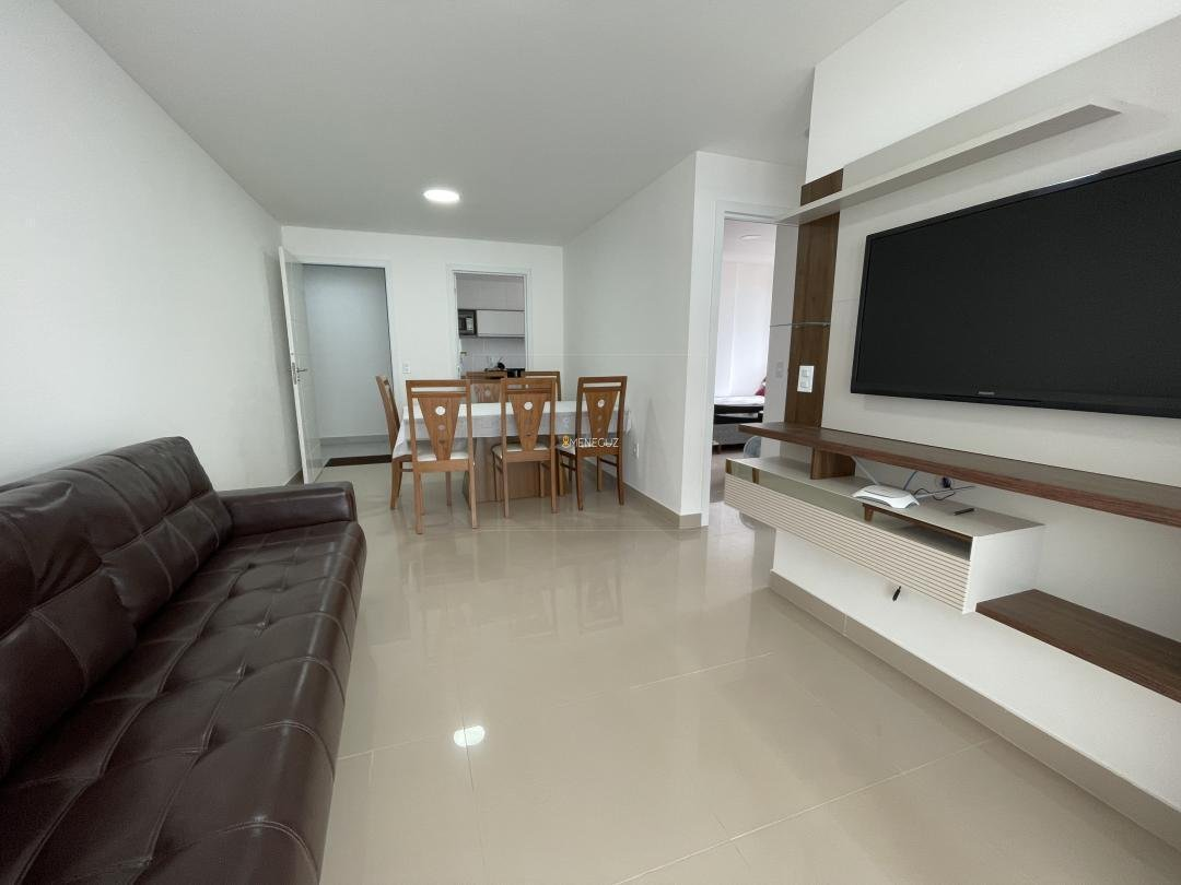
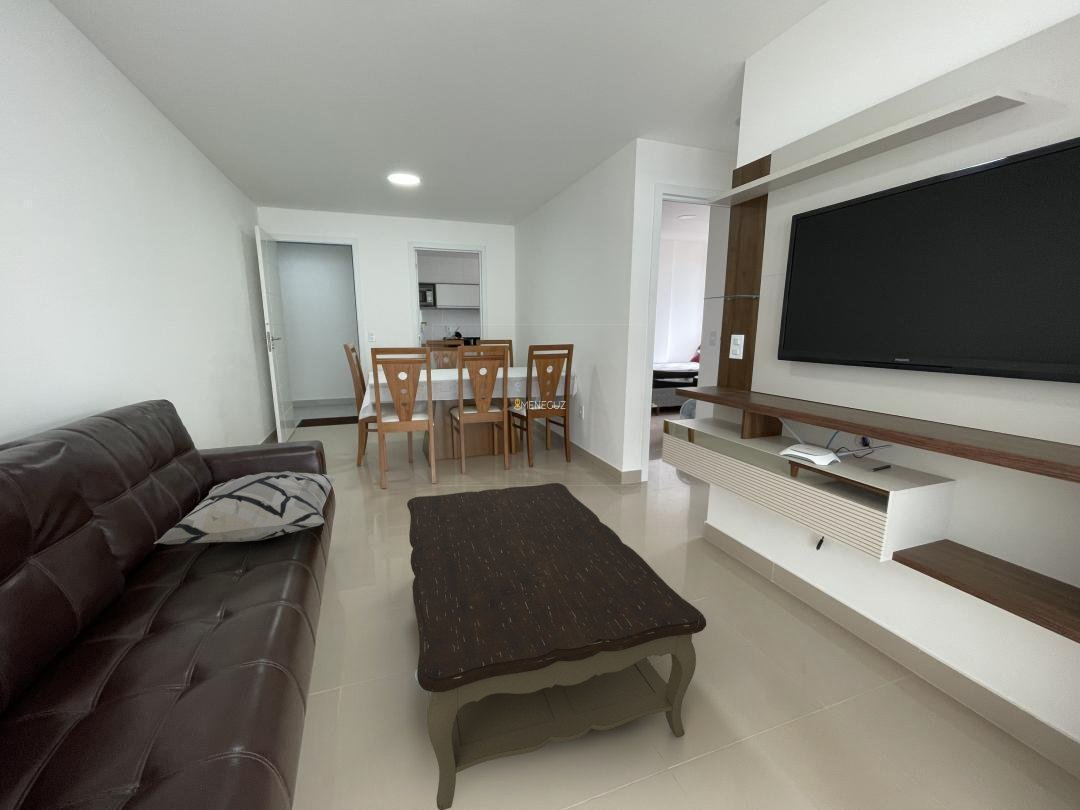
+ coffee table (519, 589)
+ decorative pillow (262, 504)
